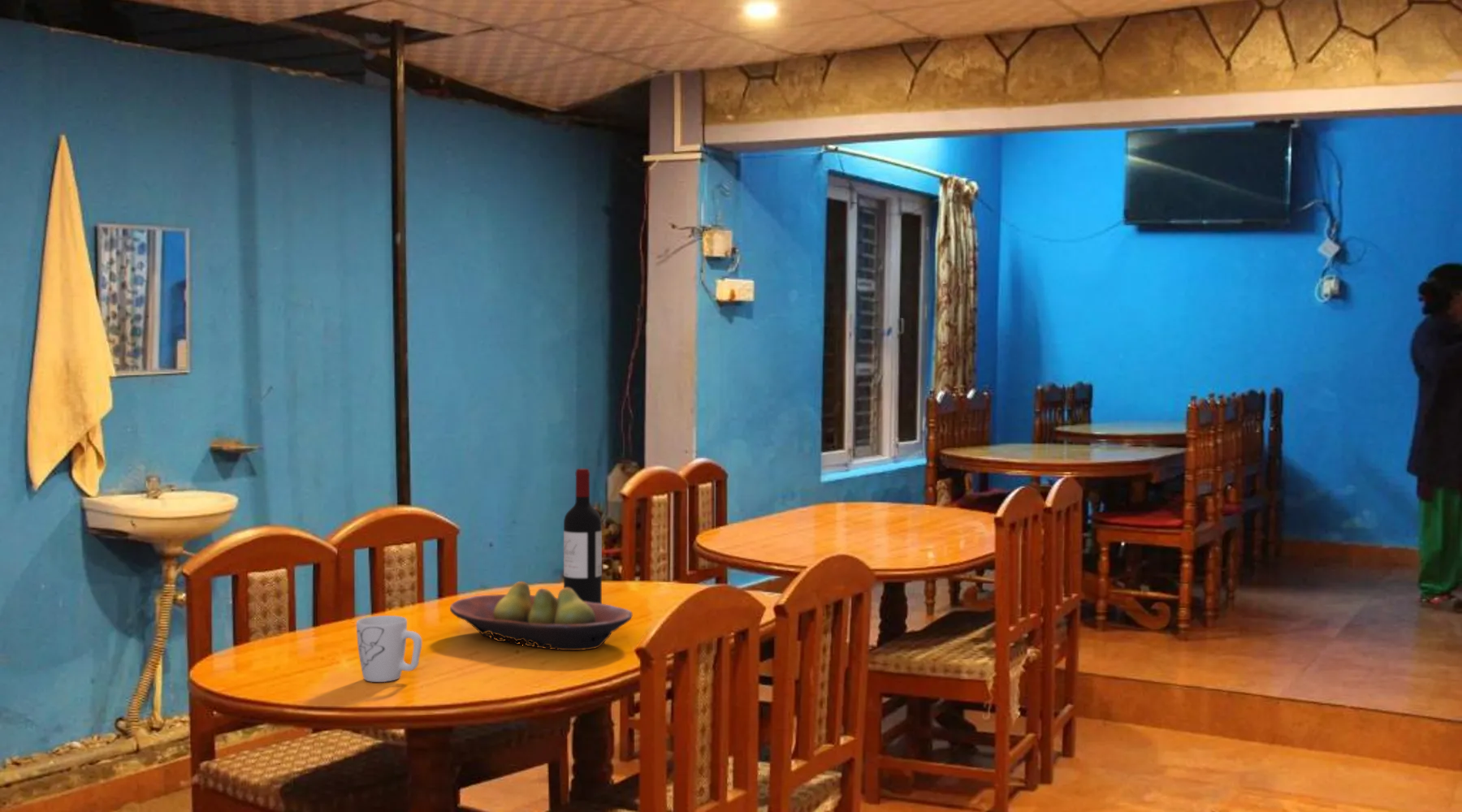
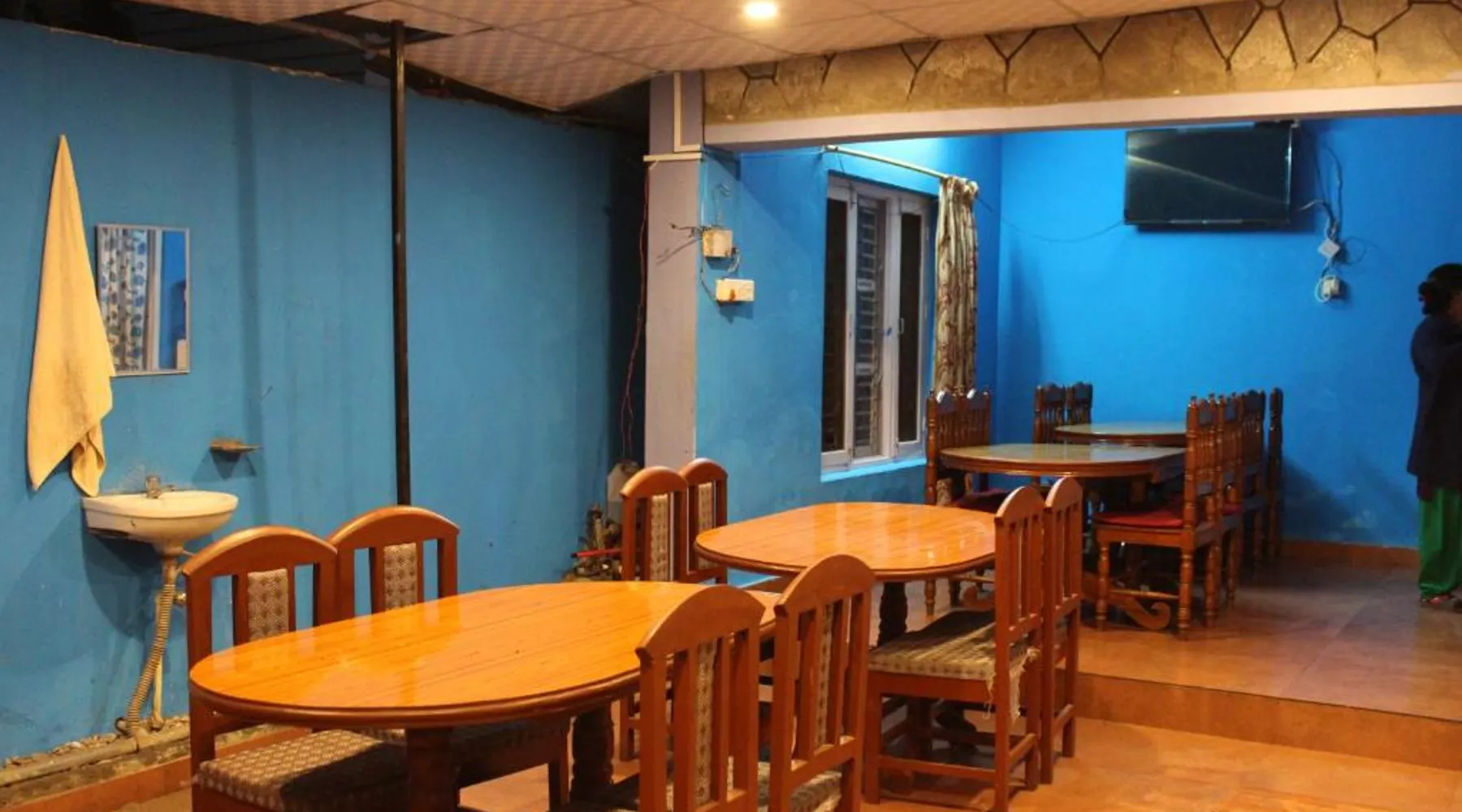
- fruit bowl (540, 612)
- wine bottle (582, 538)
- mug (390, 649)
